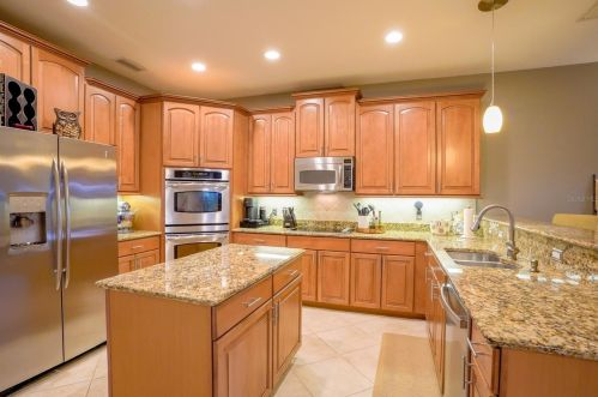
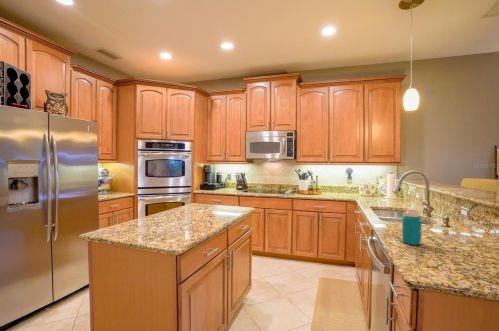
+ bottle (411, 226)
